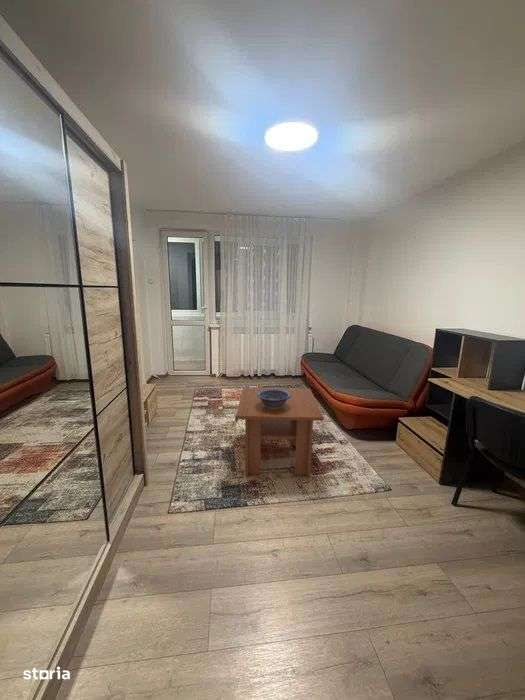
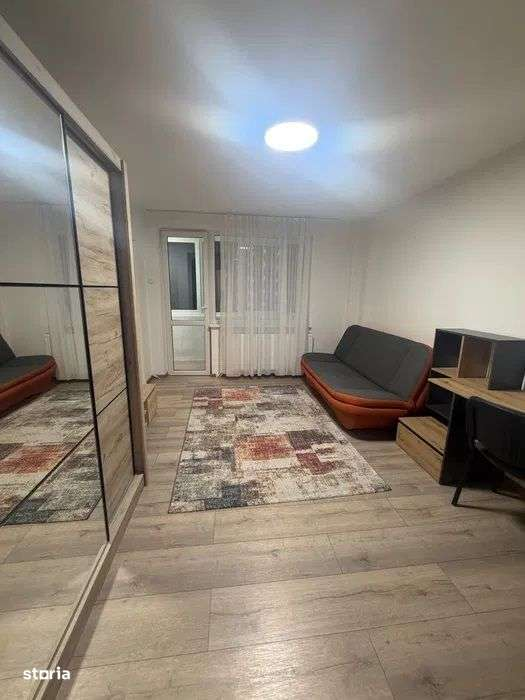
- decorative bowl (273, 400)
- coffee table (277, 429)
